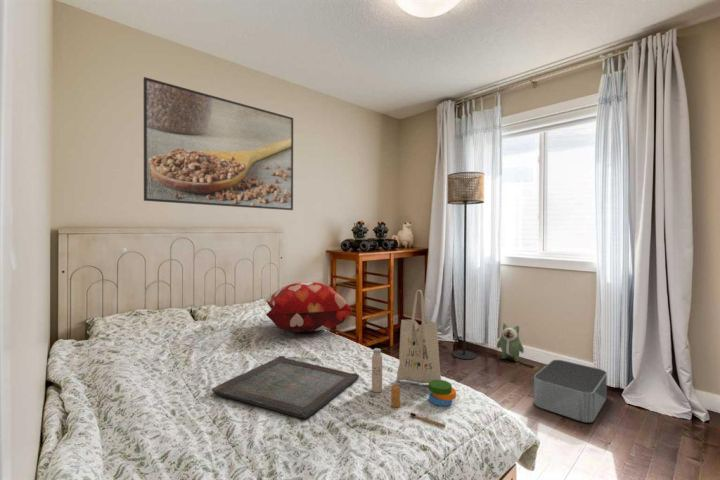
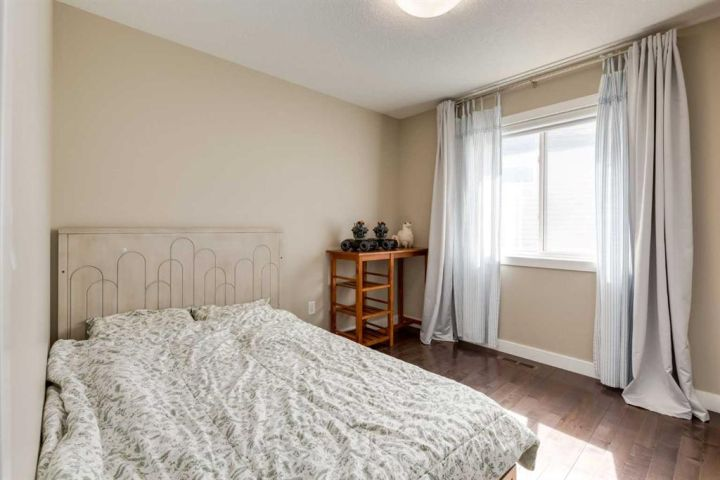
- plush toy (510, 342)
- serving tray (289, 382)
- decorative pillow (307, 305)
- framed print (229, 153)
- tote bag (411, 346)
- floor lamp (464, 265)
- storage bin (570, 387)
